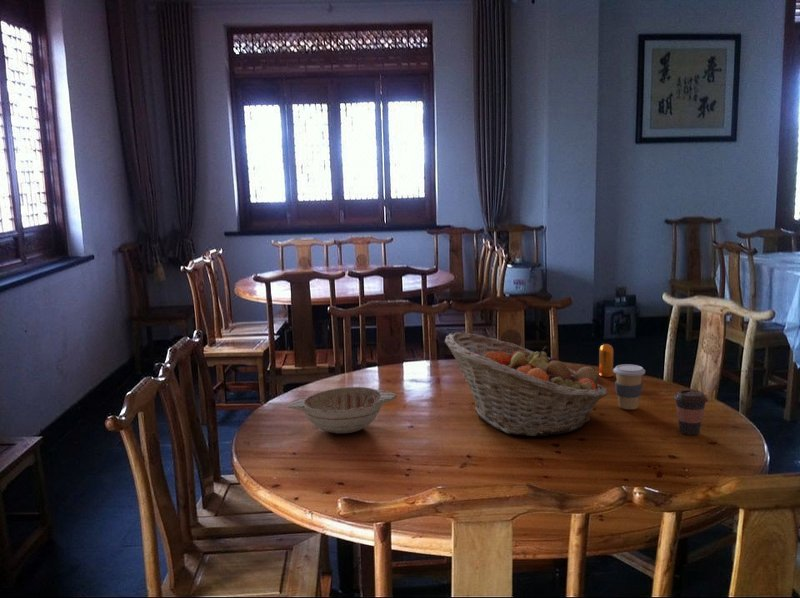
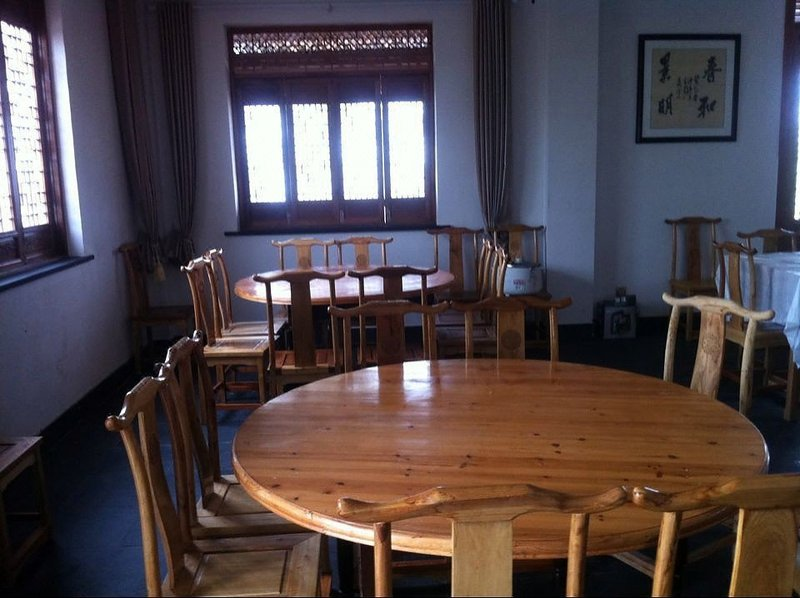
- decorative bowl (342, 412)
- coffee cup (690, 412)
- pepper shaker (599, 359)
- fruit basket (522, 376)
- coffee cup (628, 387)
